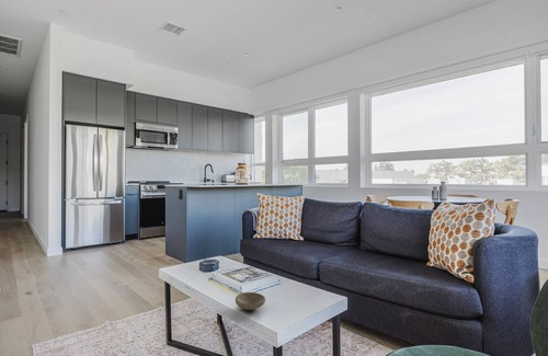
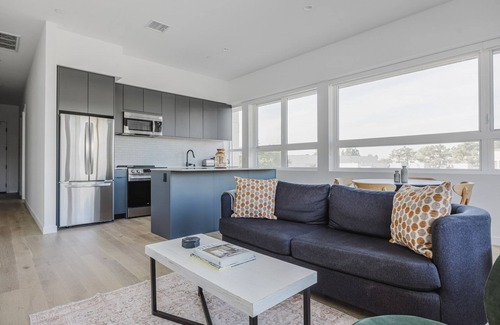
- bowl (250, 302)
